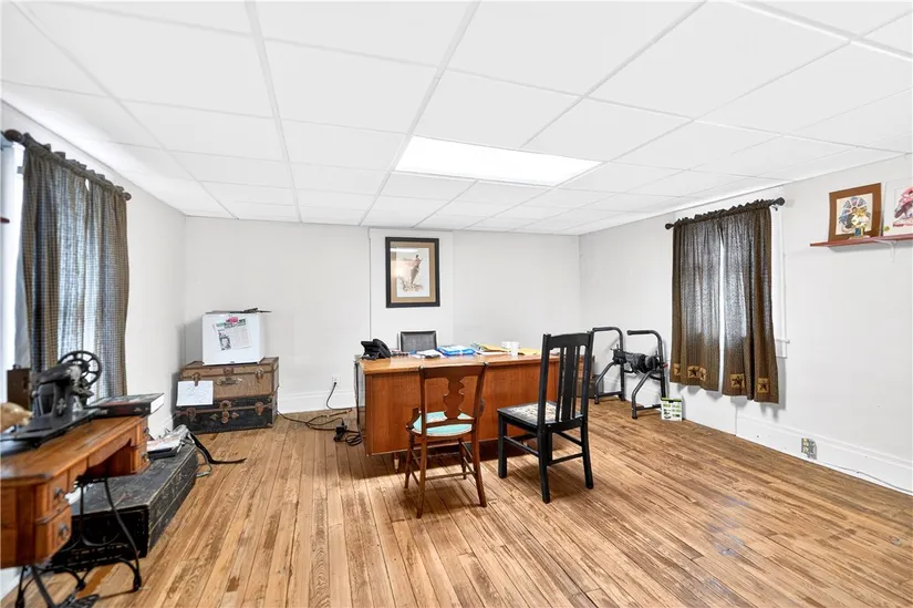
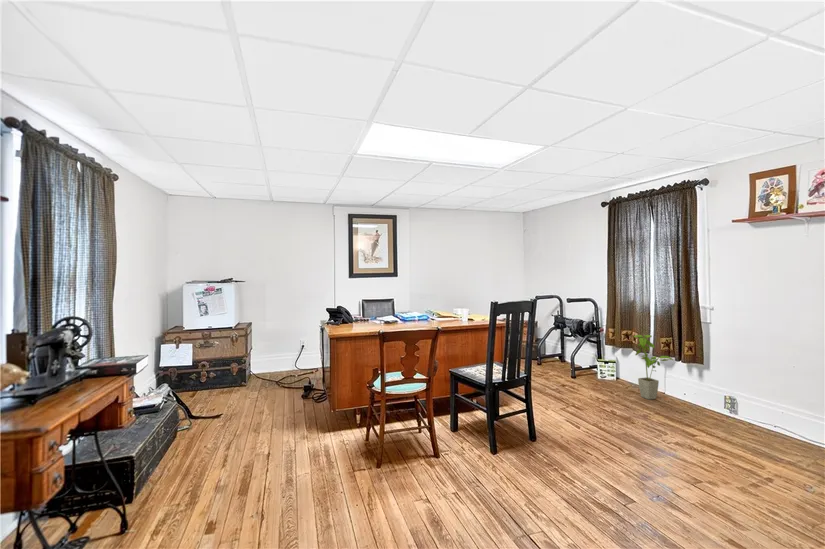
+ house plant (649, 366)
